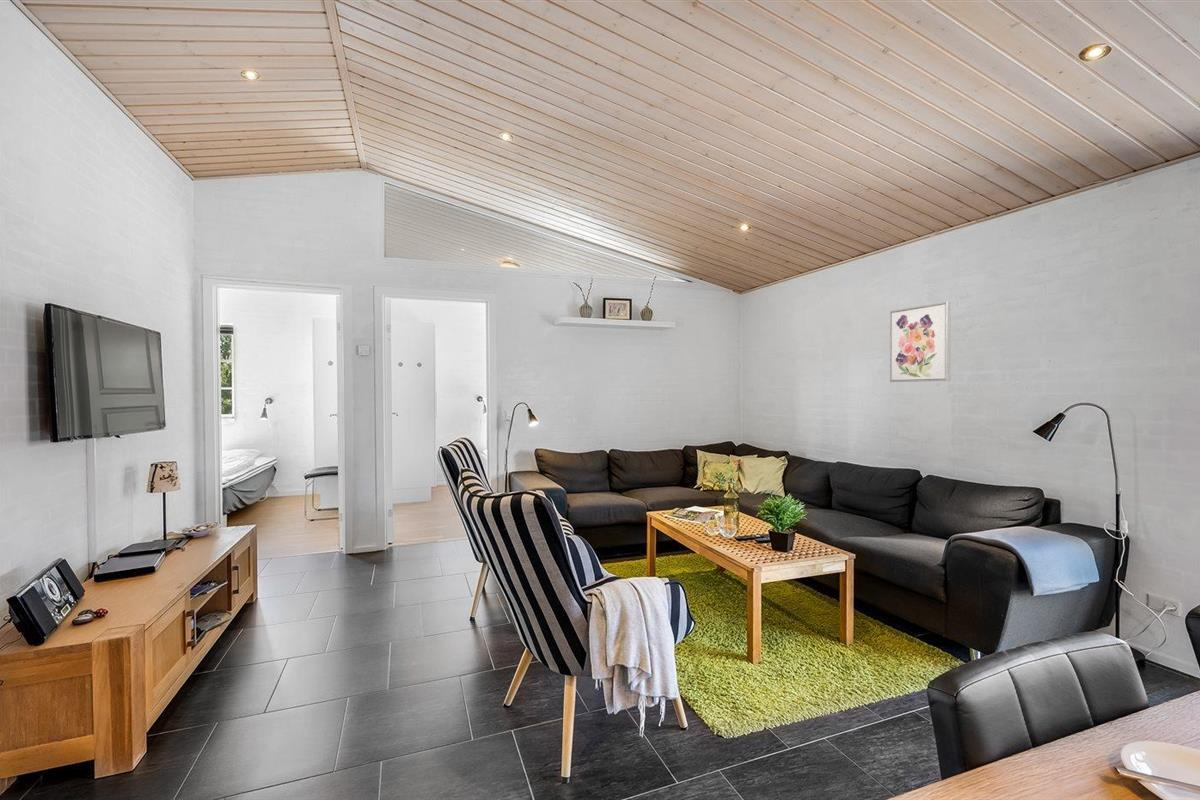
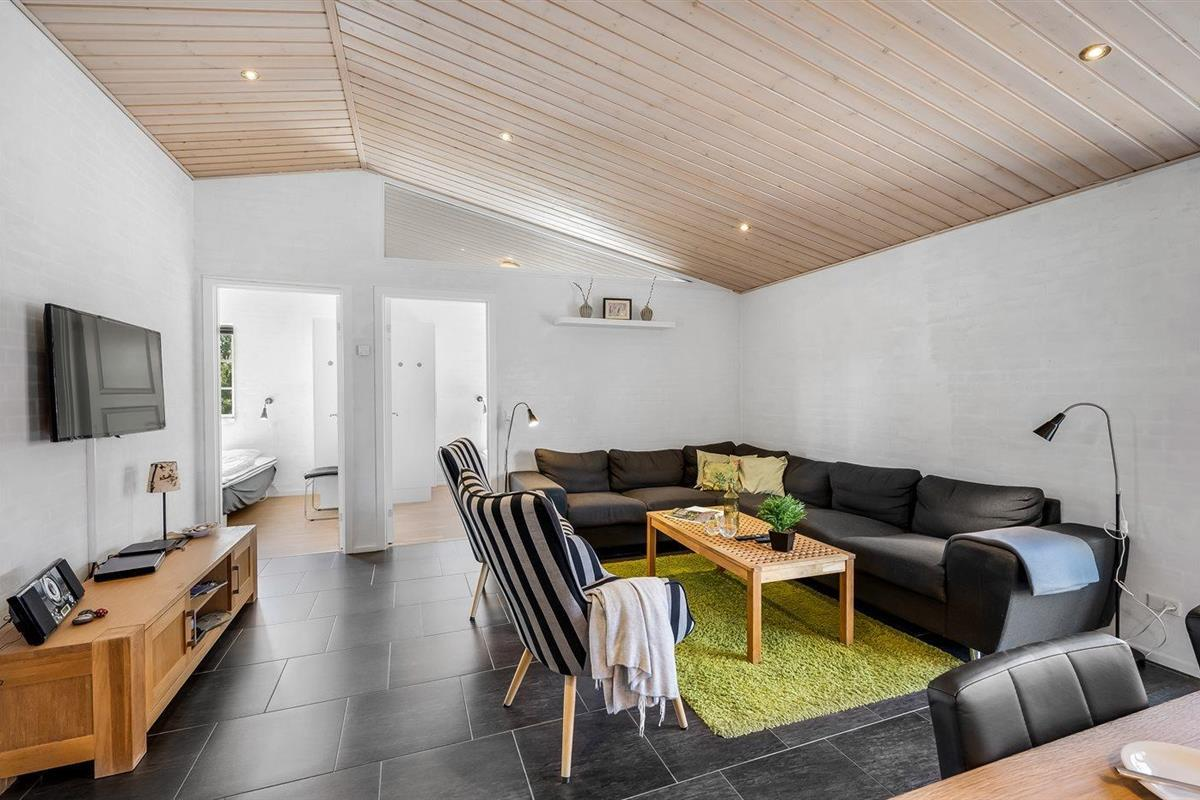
- wall art (918, 344)
